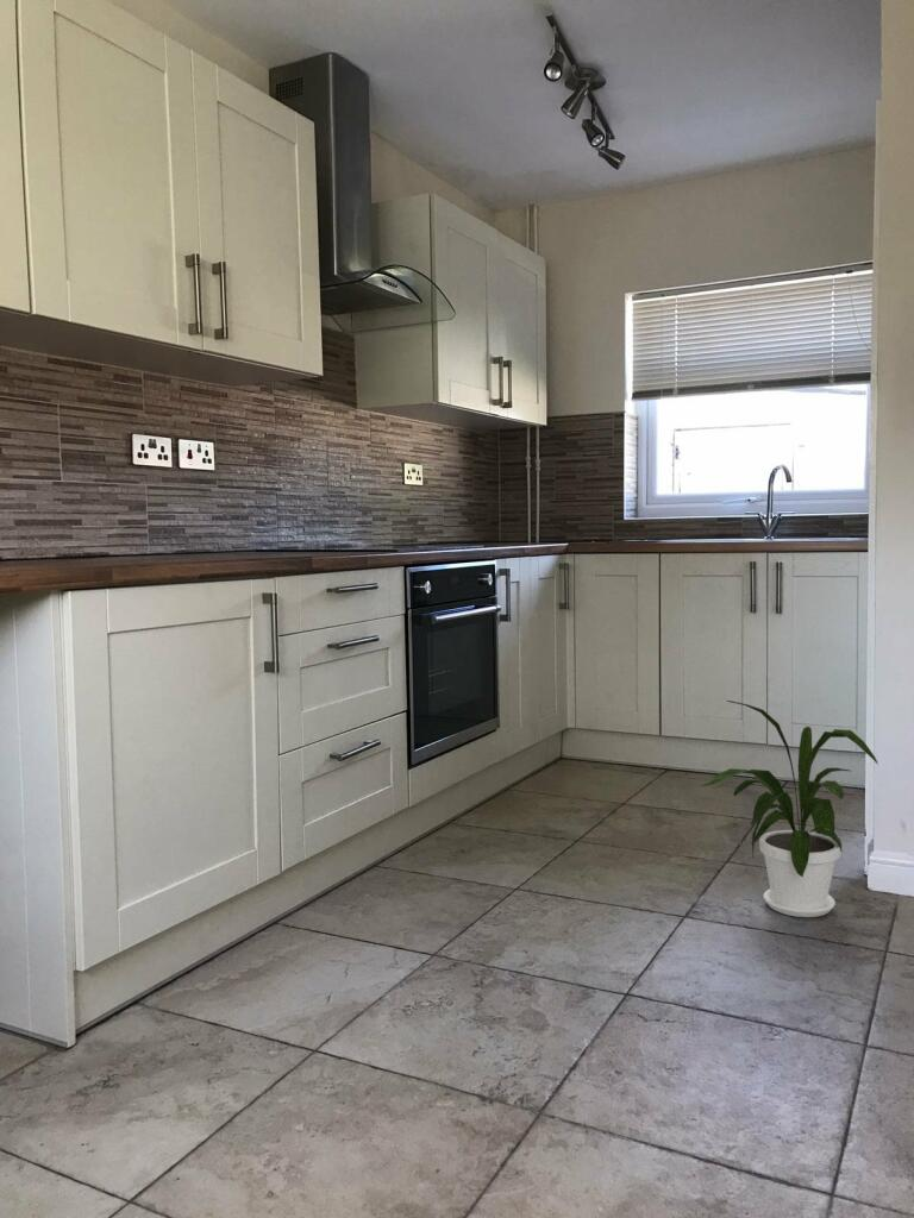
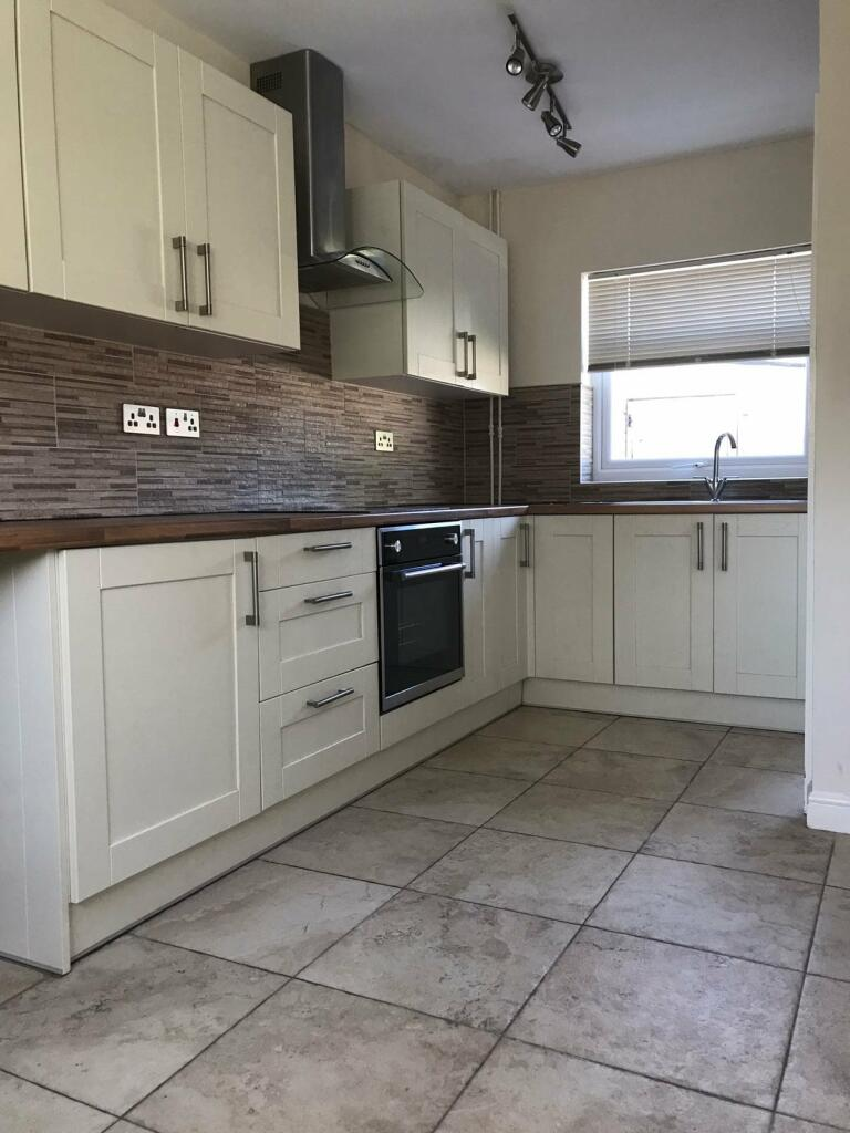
- house plant (791, 806)
